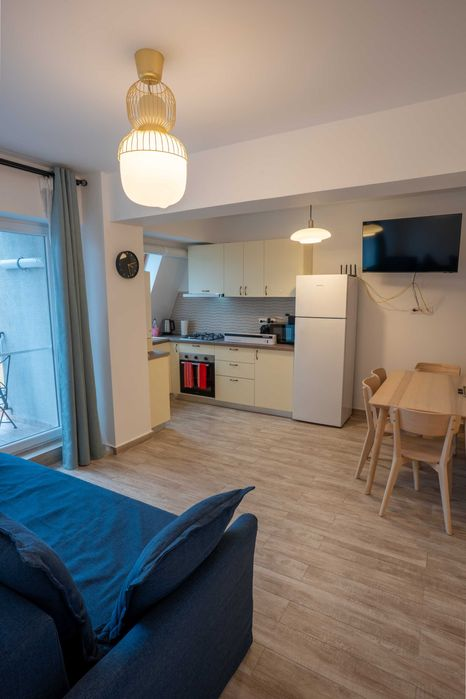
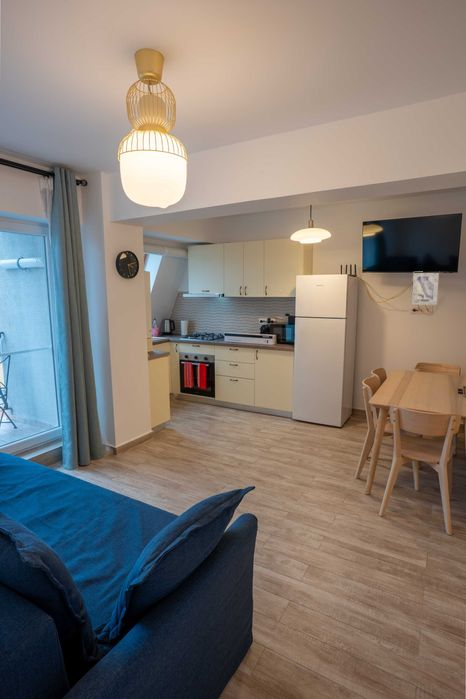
+ wall art (425, 288)
